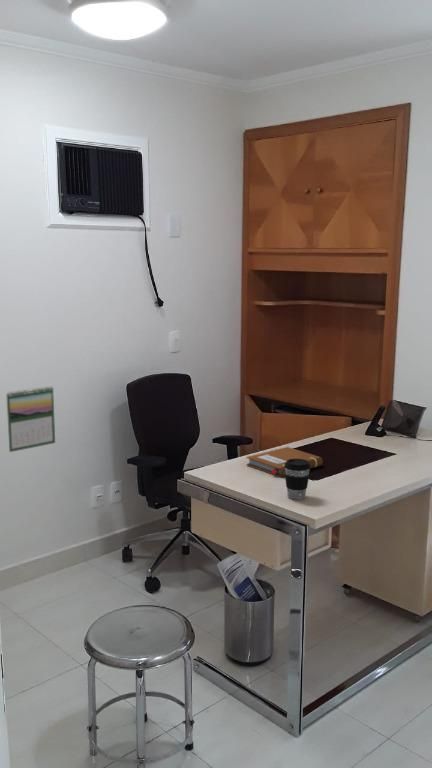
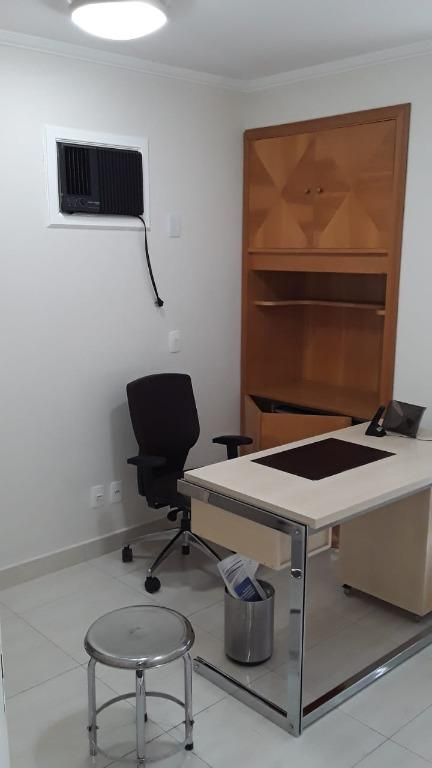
- calendar (31, 417)
- notebook (283, 461)
- coffee cup (297, 479)
